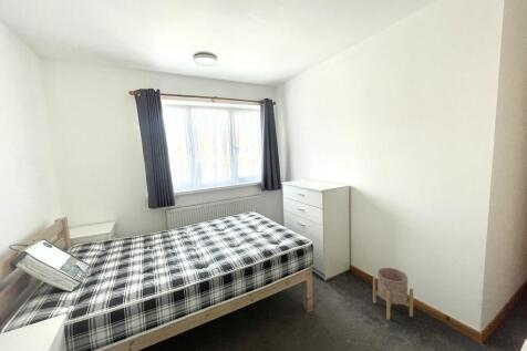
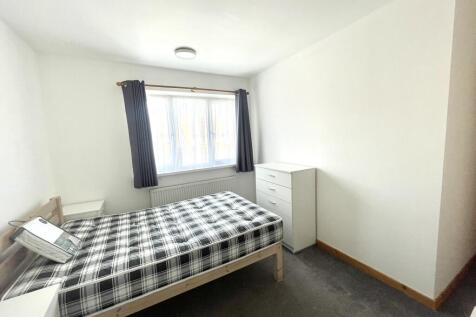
- planter (392, 291)
